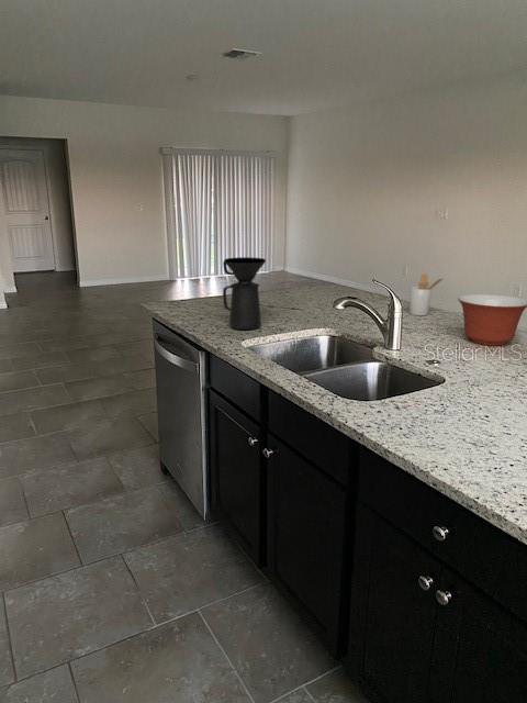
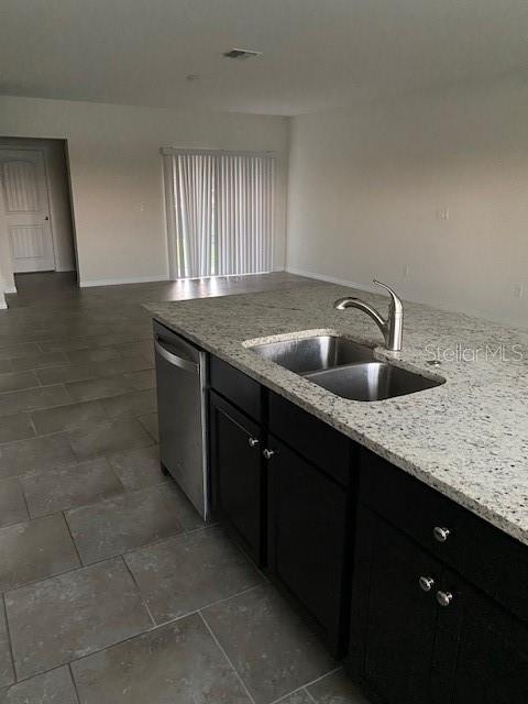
- coffee maker (245, 293)
- mixing bowl (490, 321)
- utensil holder (426, 294)
